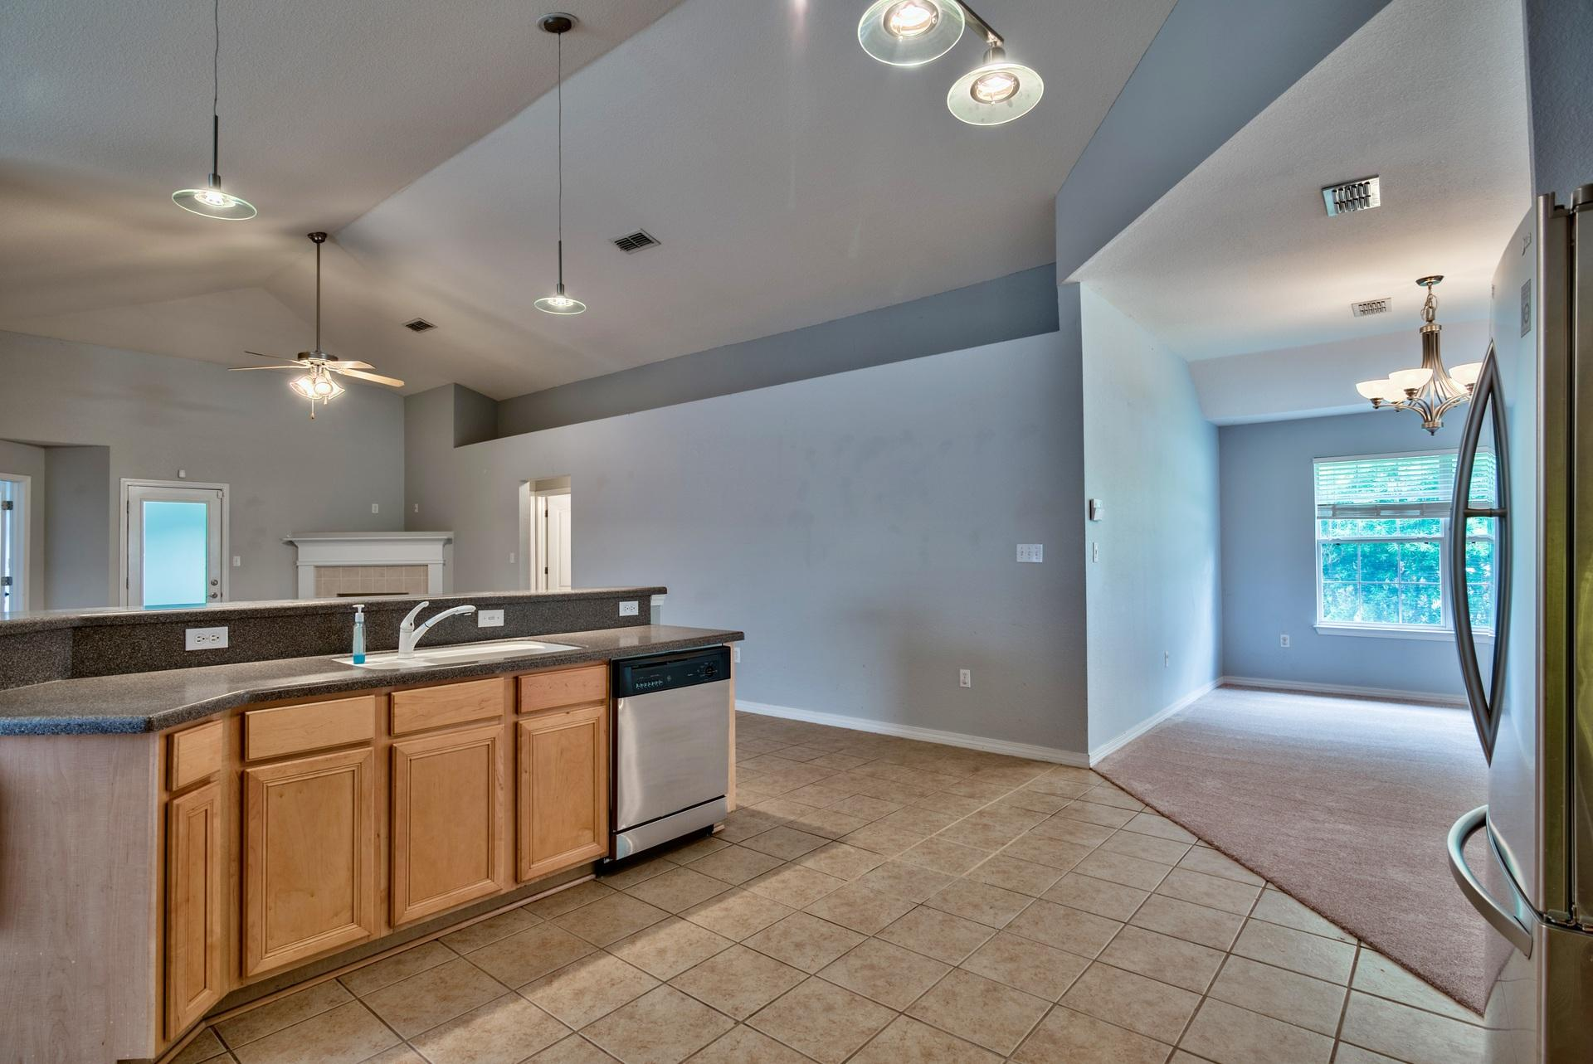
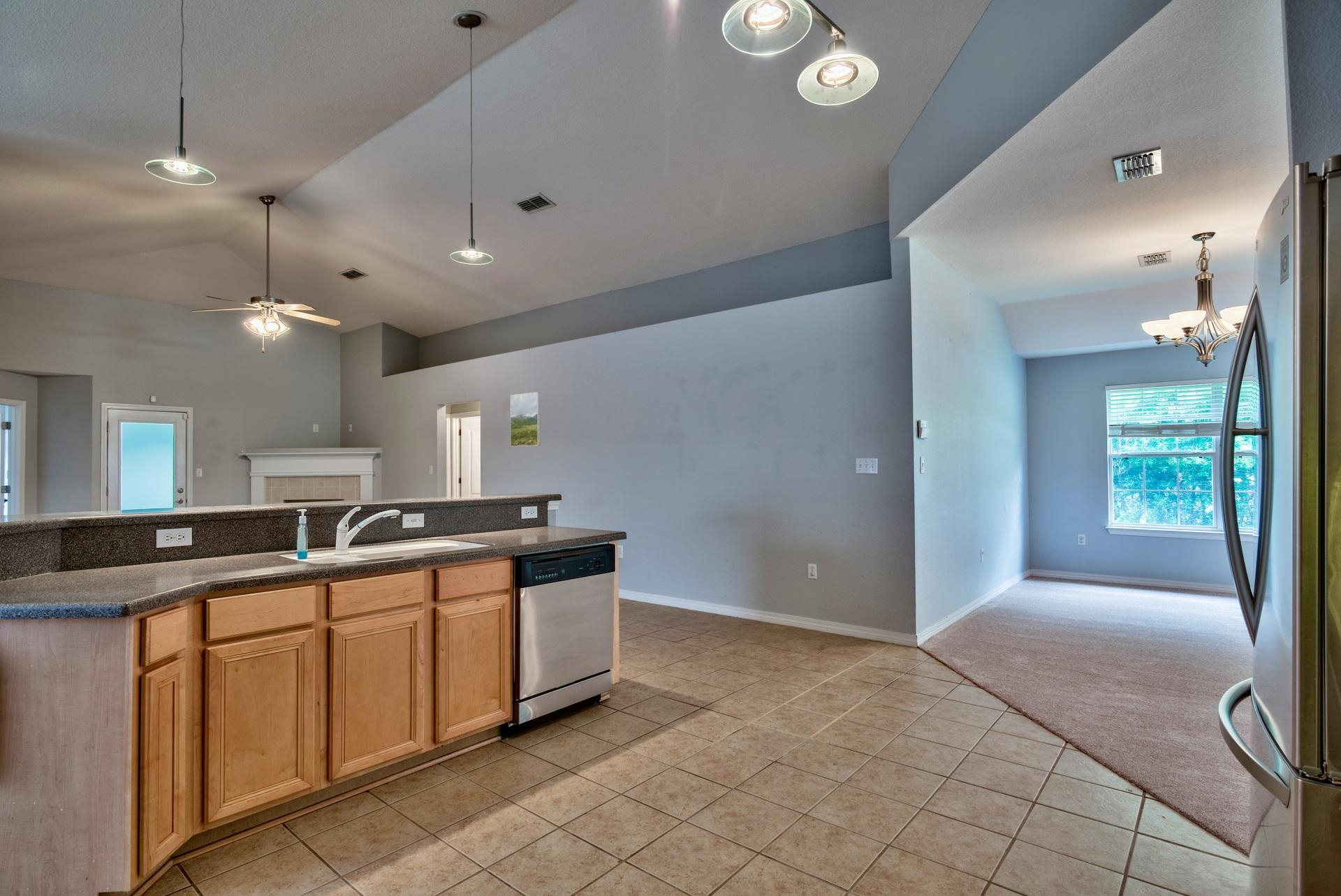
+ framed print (525, 420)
